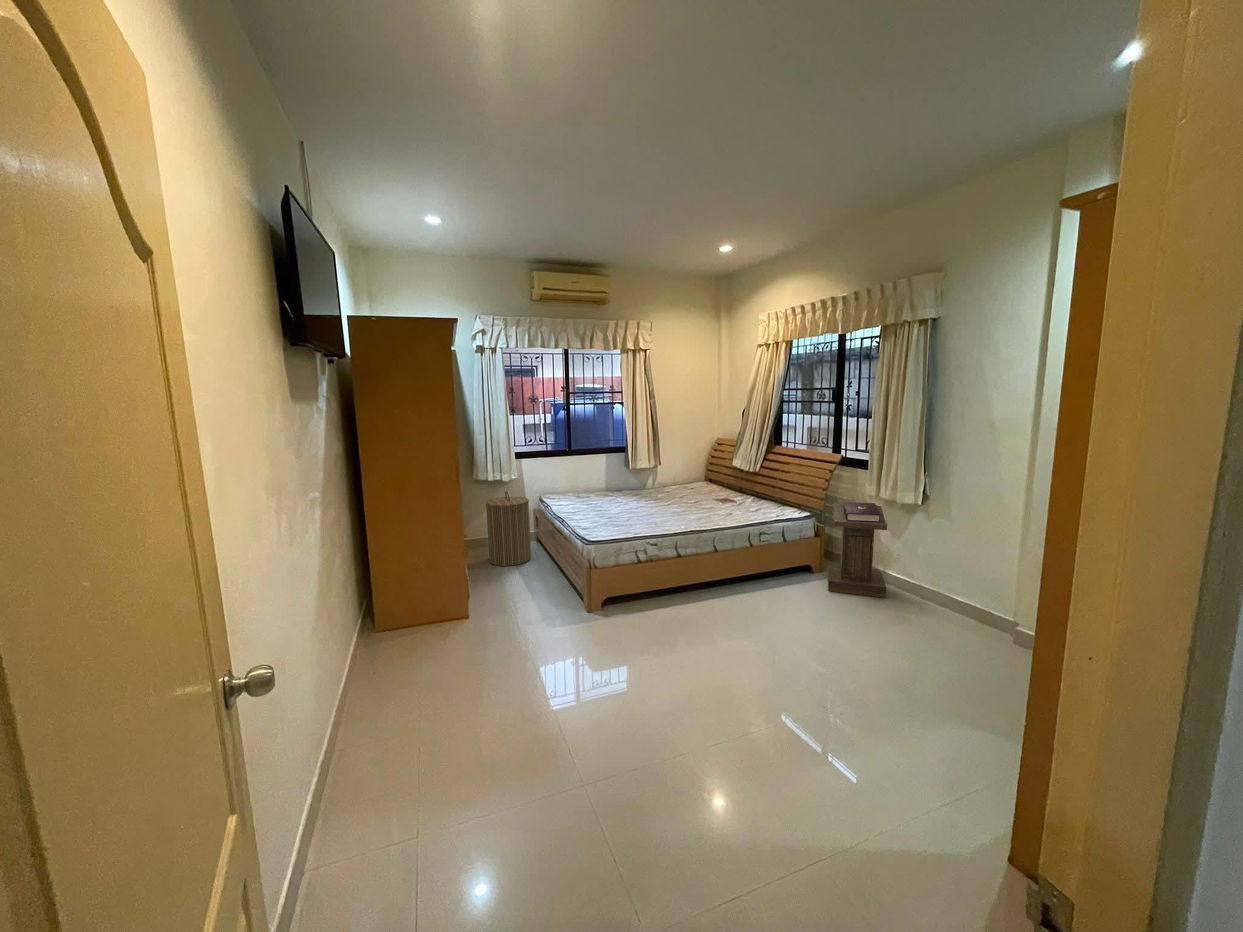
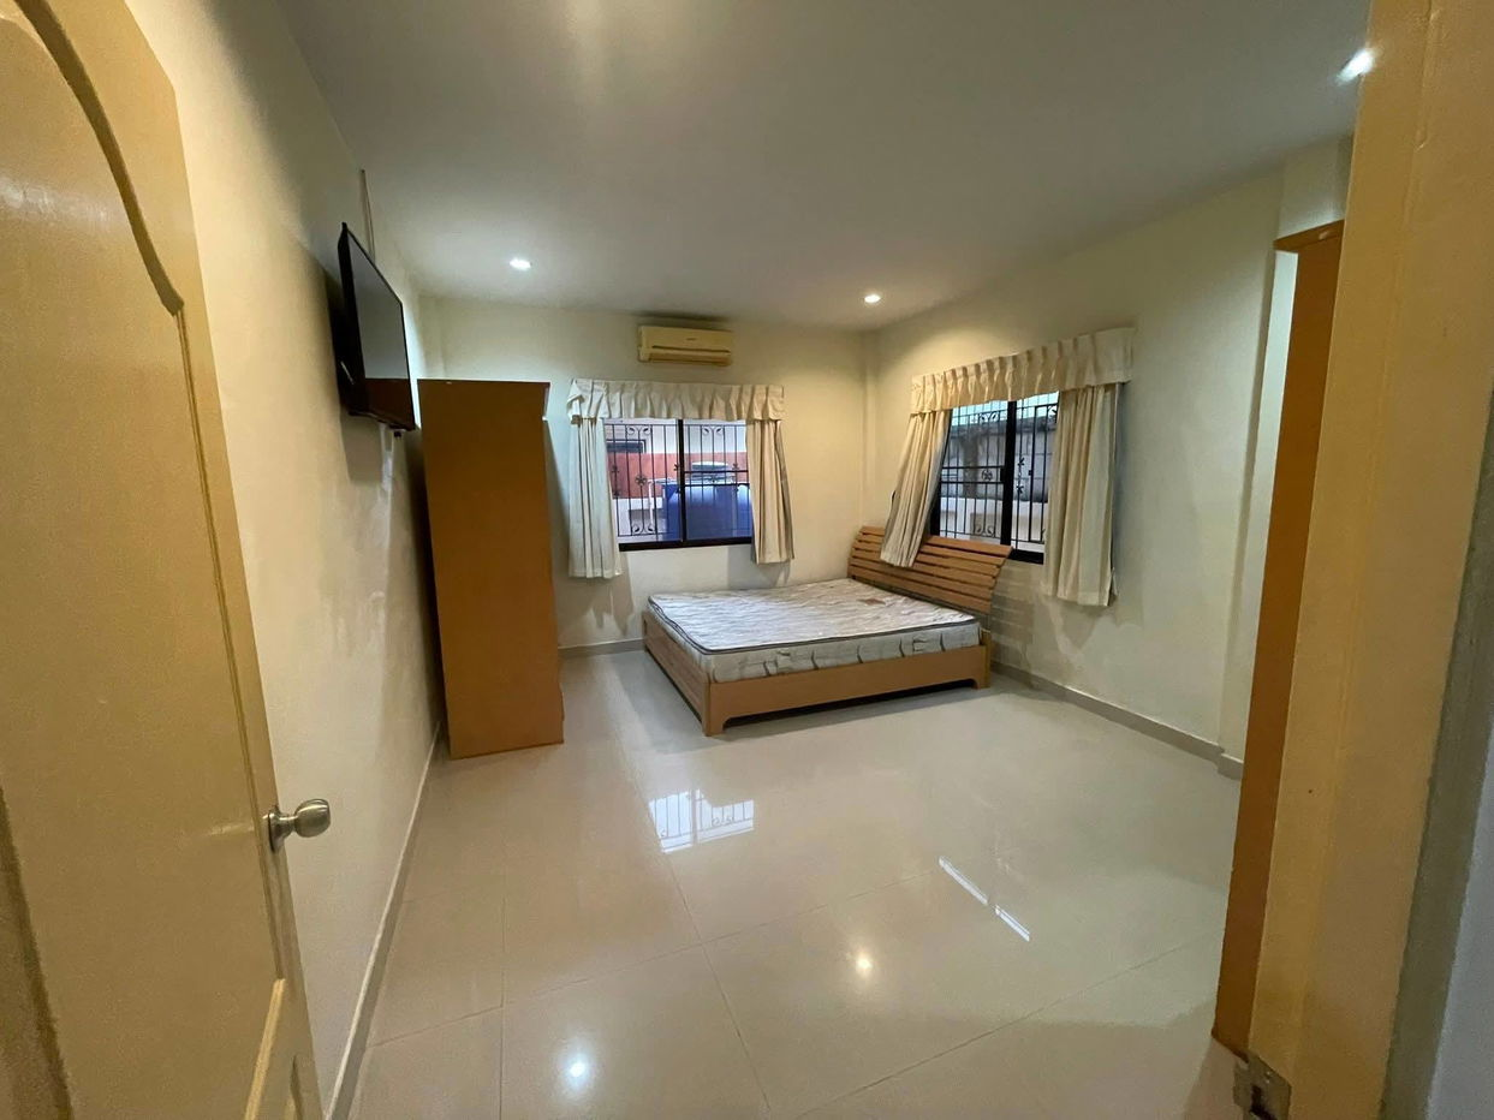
- laundry hamper (508, 525)
- lectern (856, 544)
